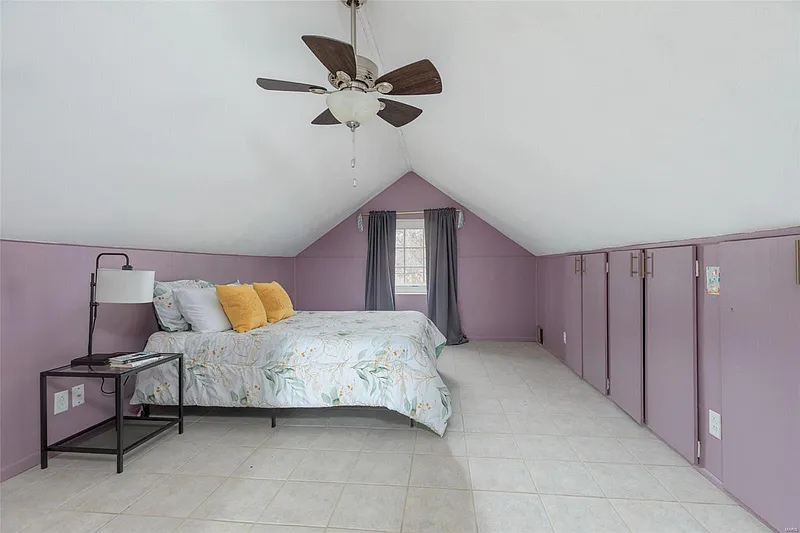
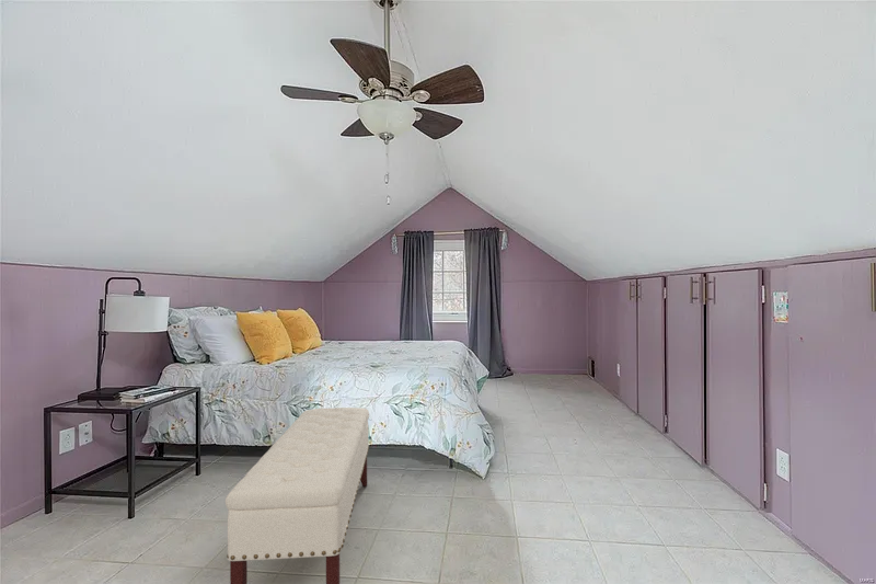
+ bench (316, 485)
